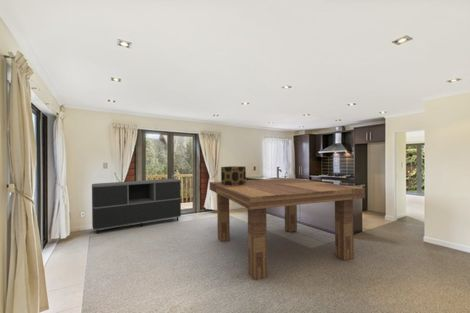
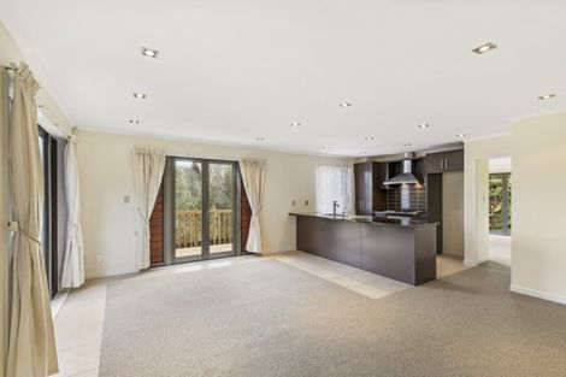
- decorative cube (233, 175)
- dining table (285, 216)
- sideboard (139, 203)
